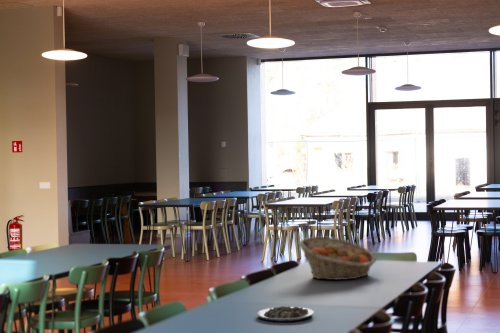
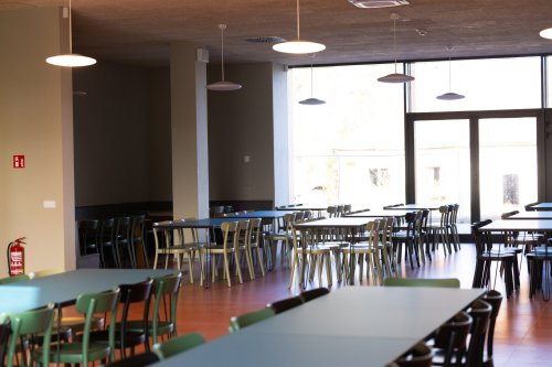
- plate (285, 312)
- fruit basket (337, 257)
